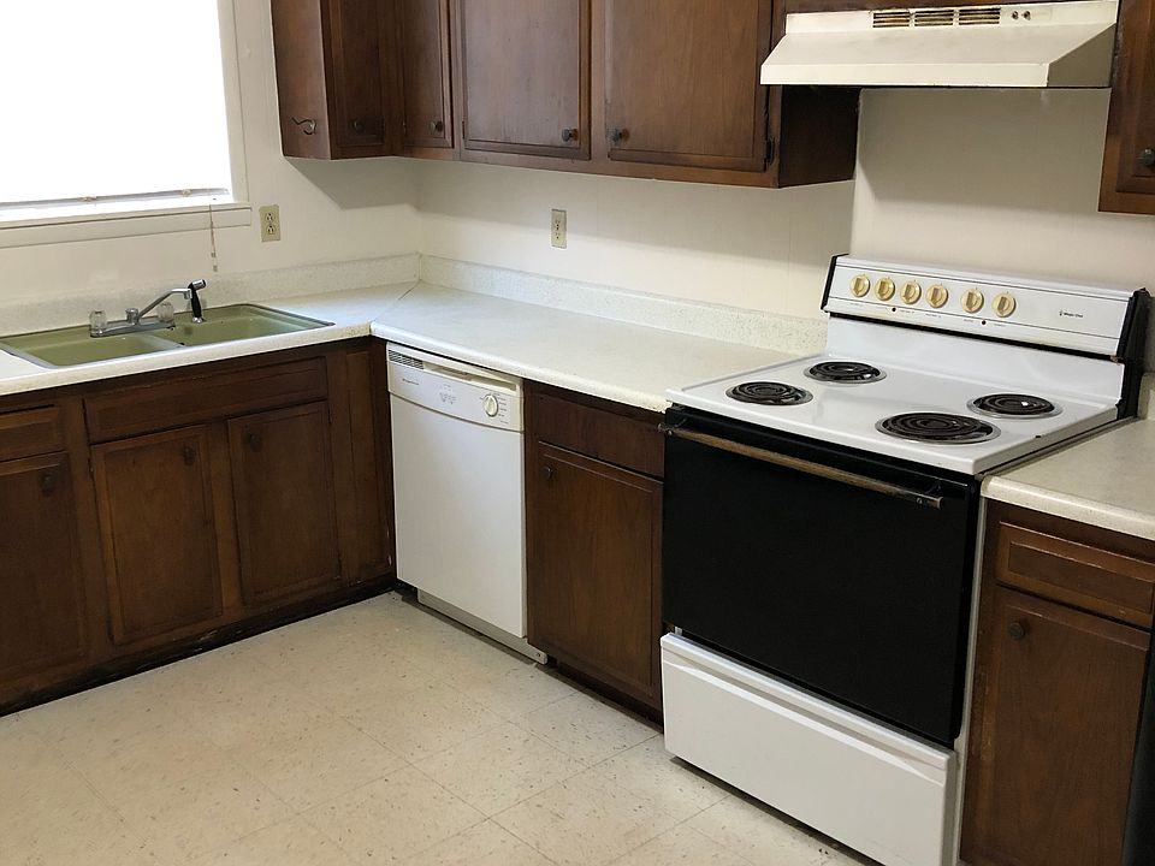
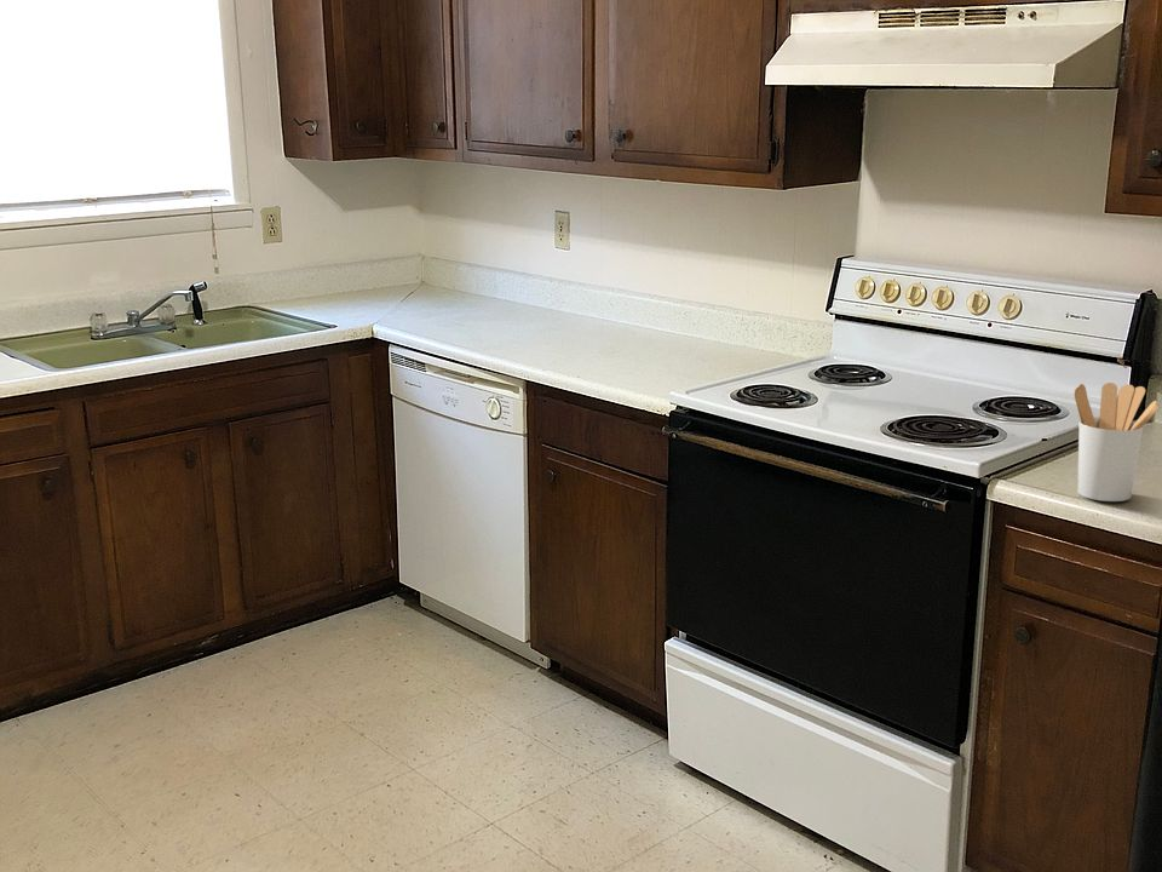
+ utensil holder (1111, 438)
